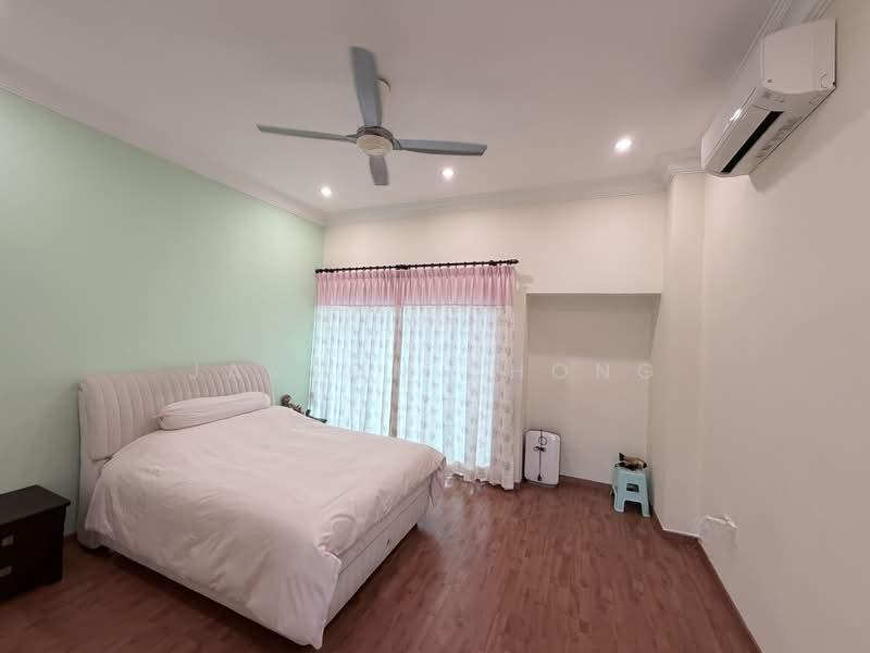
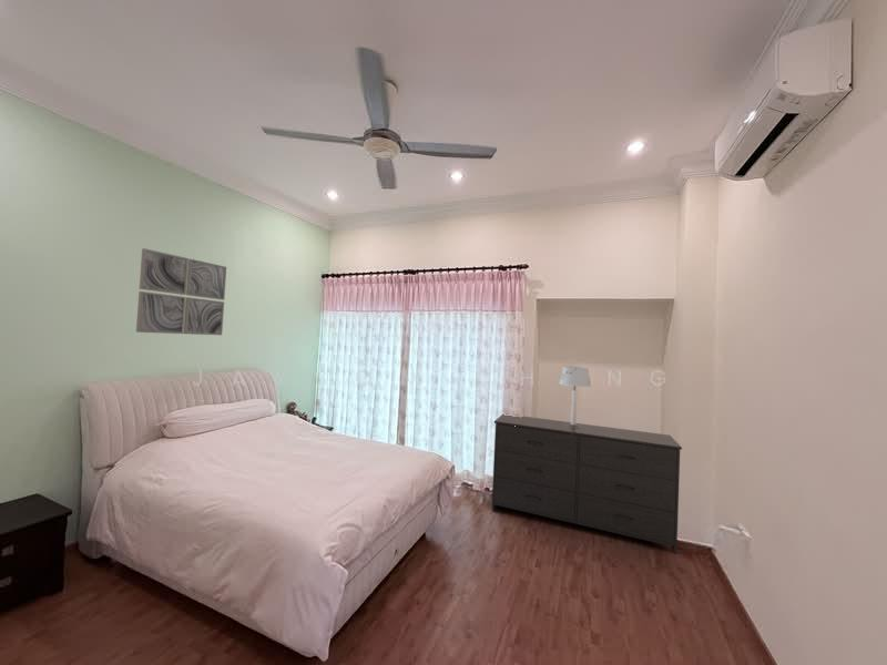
+ table lamp (574, 396)
+ dresser (577, 473)
+ wall art (186, 297)
